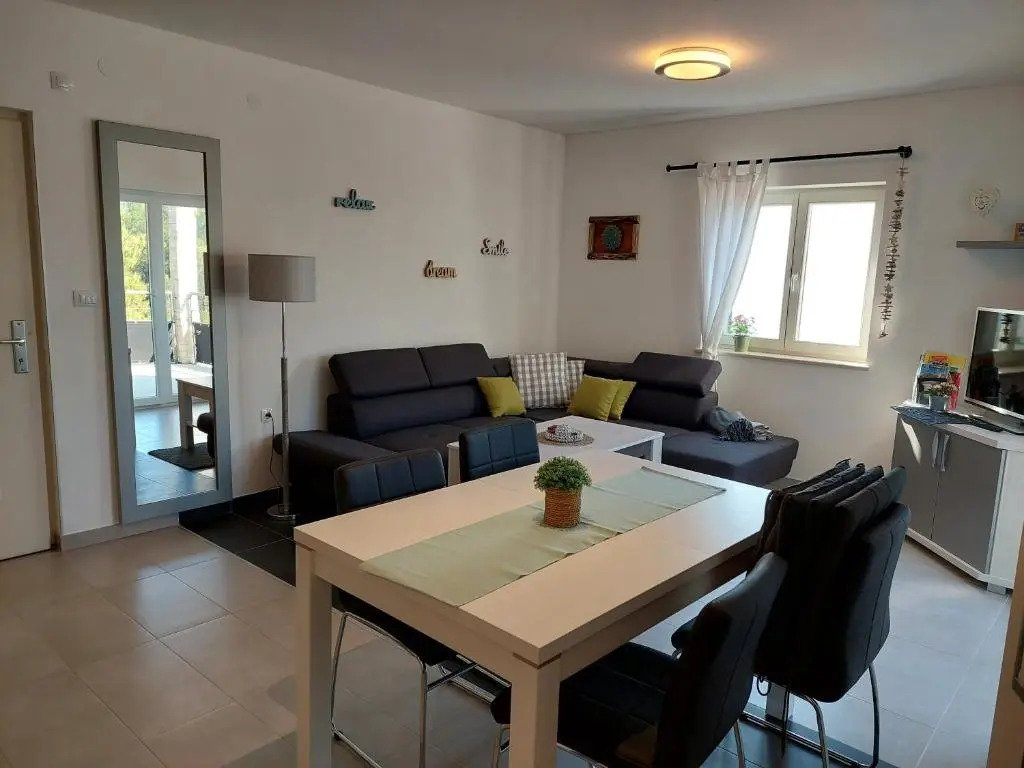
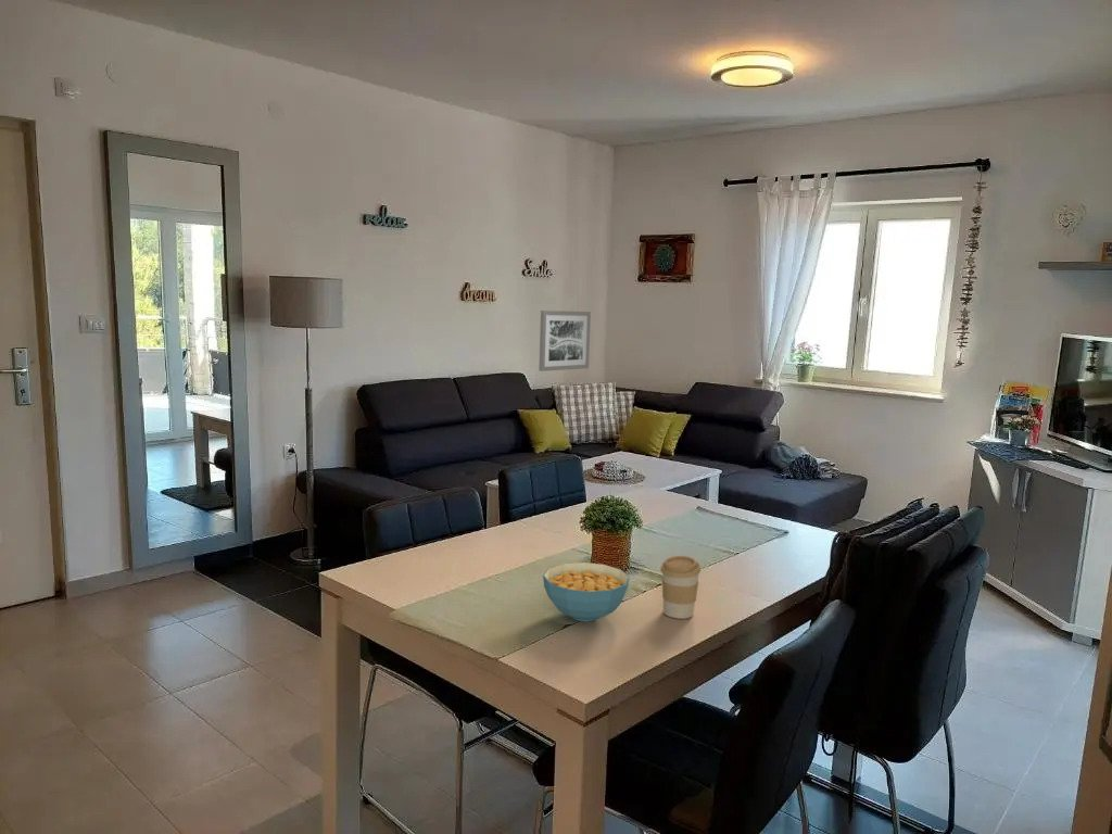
+ cereal bowl (585, 596)
+ wall art (565, 340)
+ coffee cup (679, 586)
